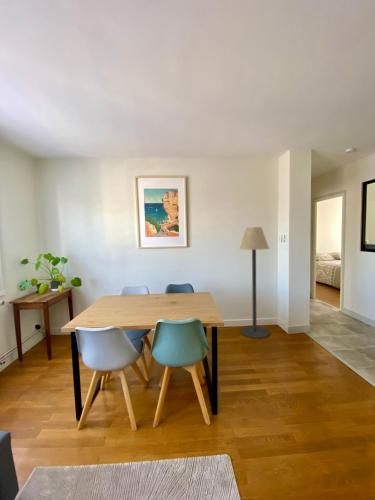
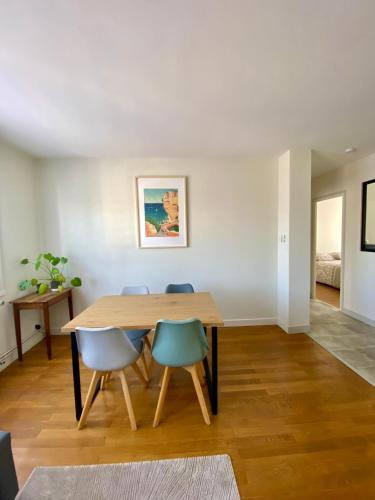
- floor lamp (254, 280)
